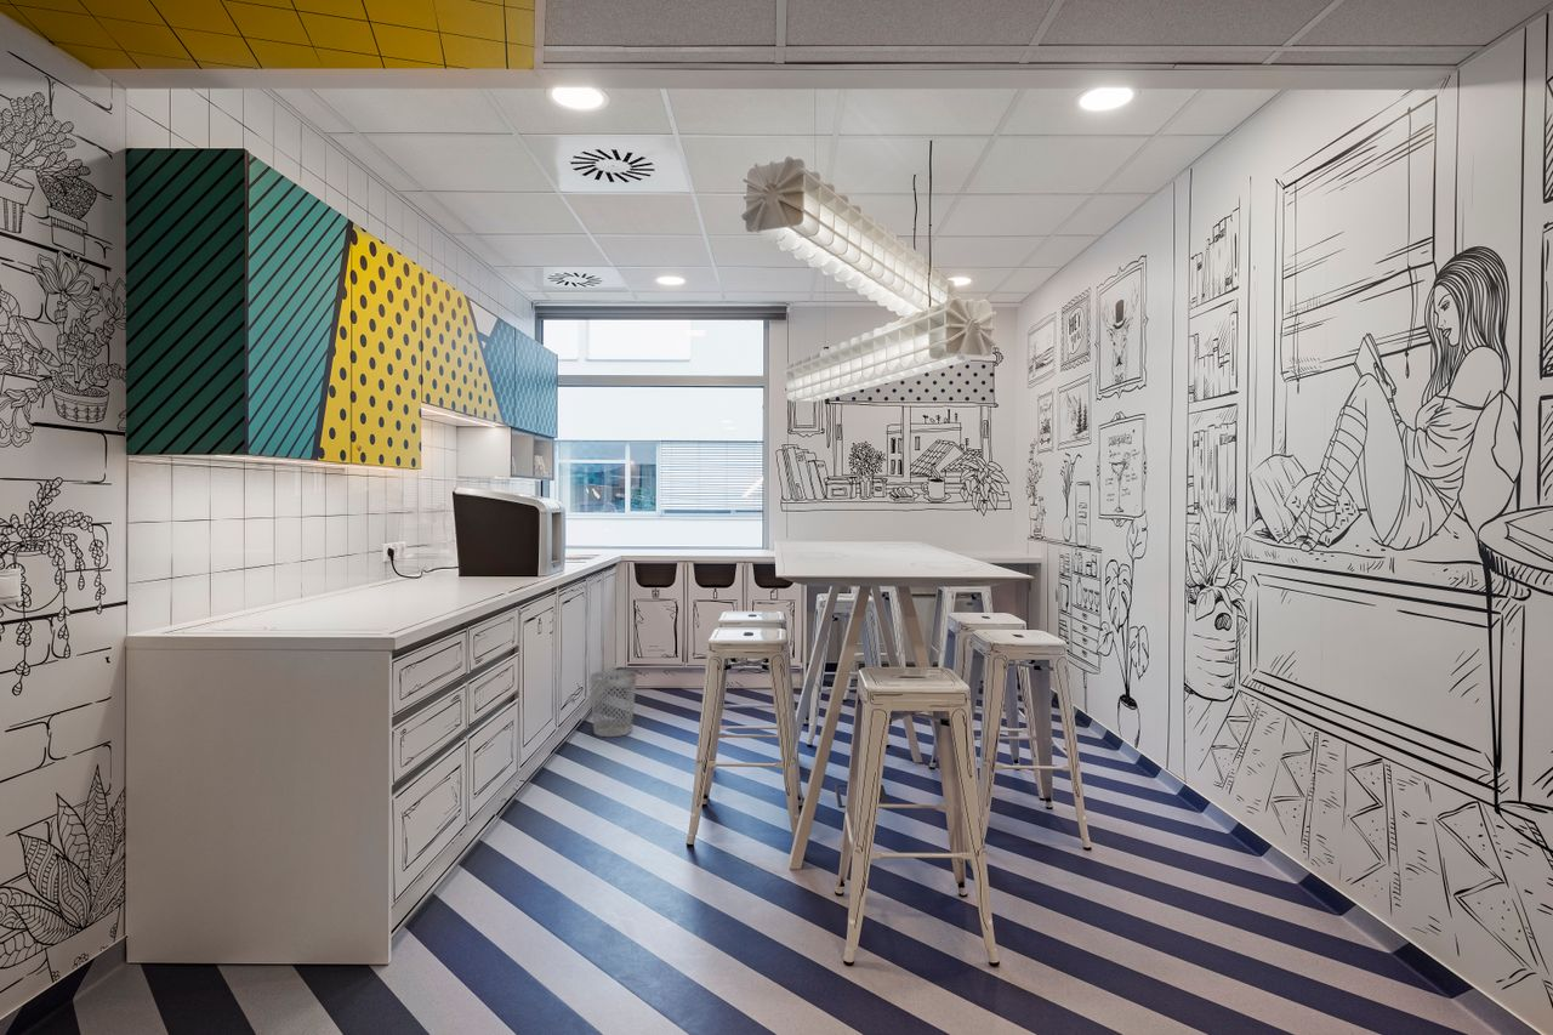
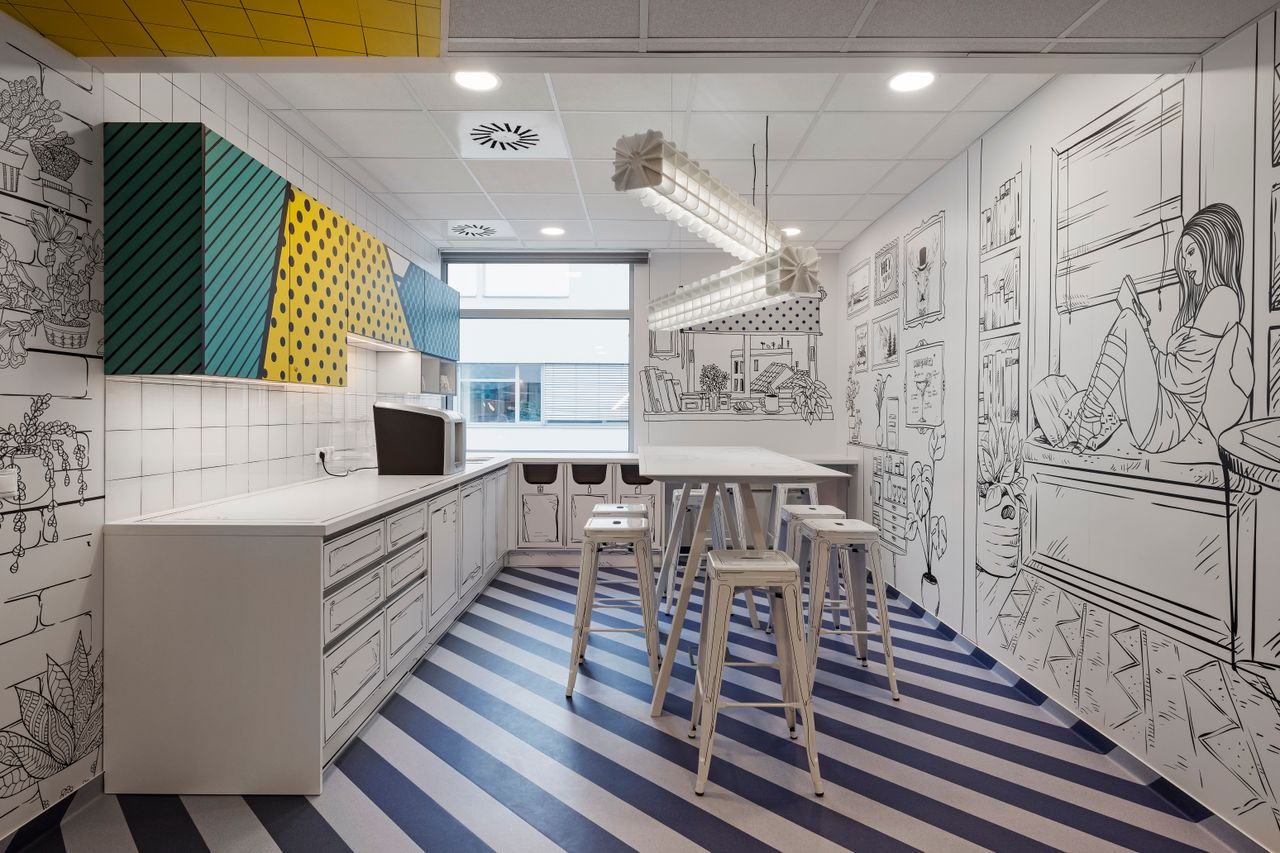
- wastebasket (613, 703)
